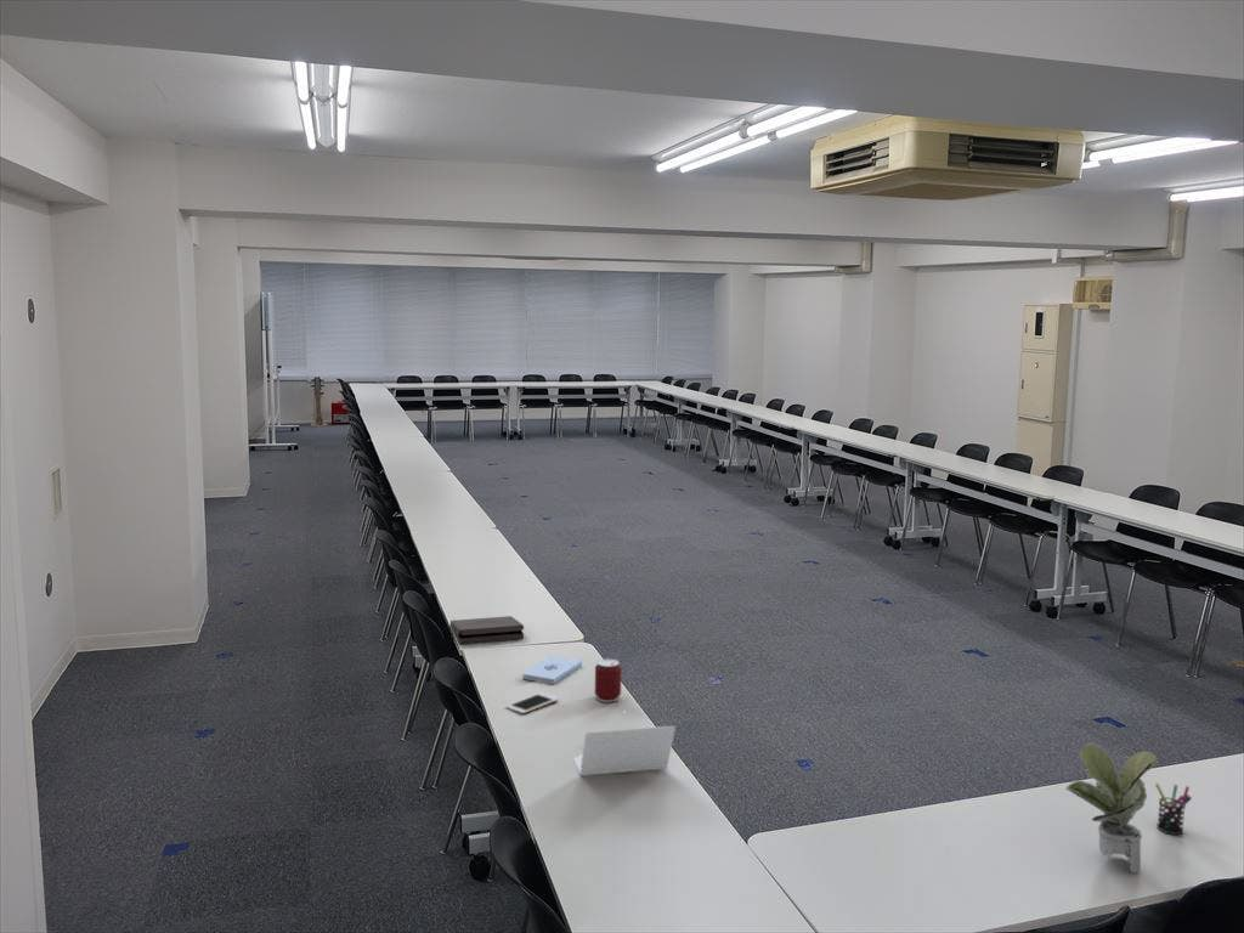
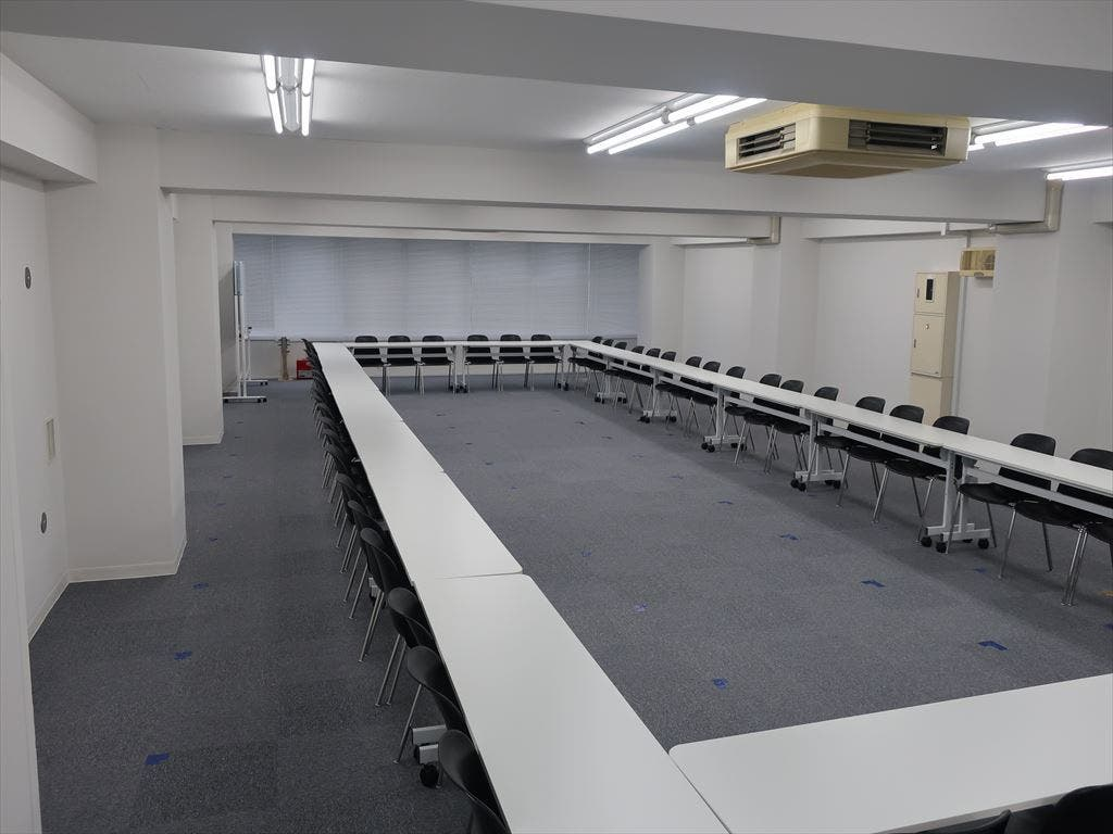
- pizza box (486, 624)
- cell phone (532, 702)
- laptop (620, 735)
- can (607, 680)
- notepad (552, 669)
- potted plant (1108, 802)
- pen holder (1174, 805)
